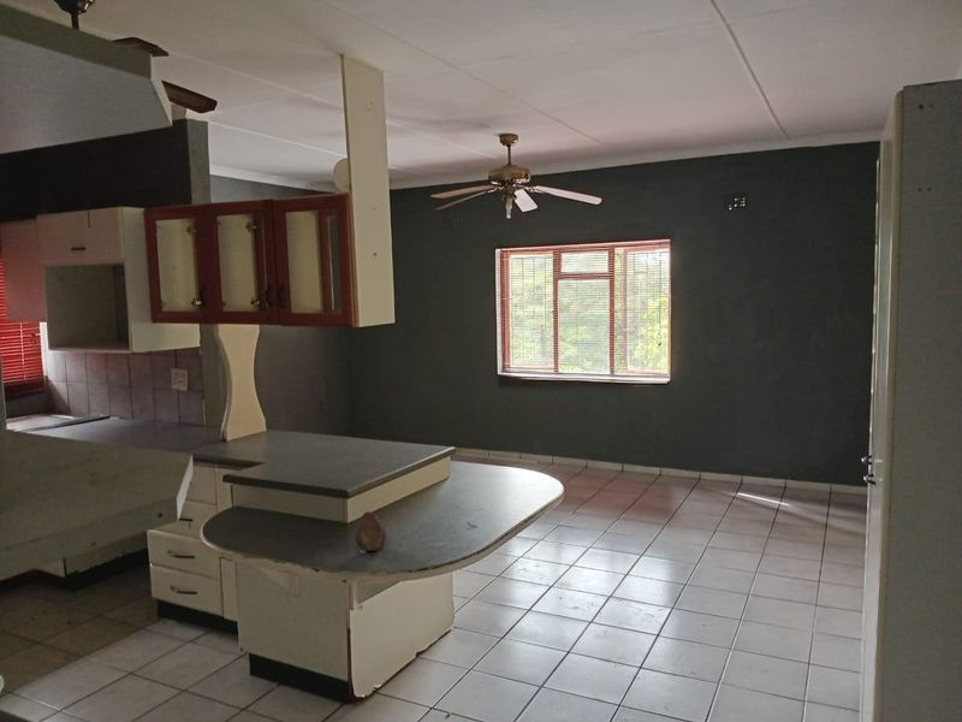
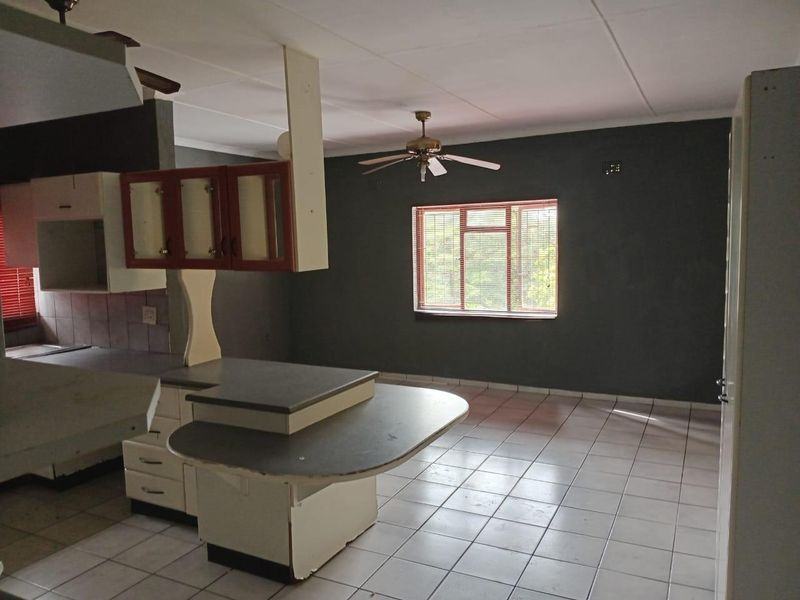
- fruit (369, 529)
